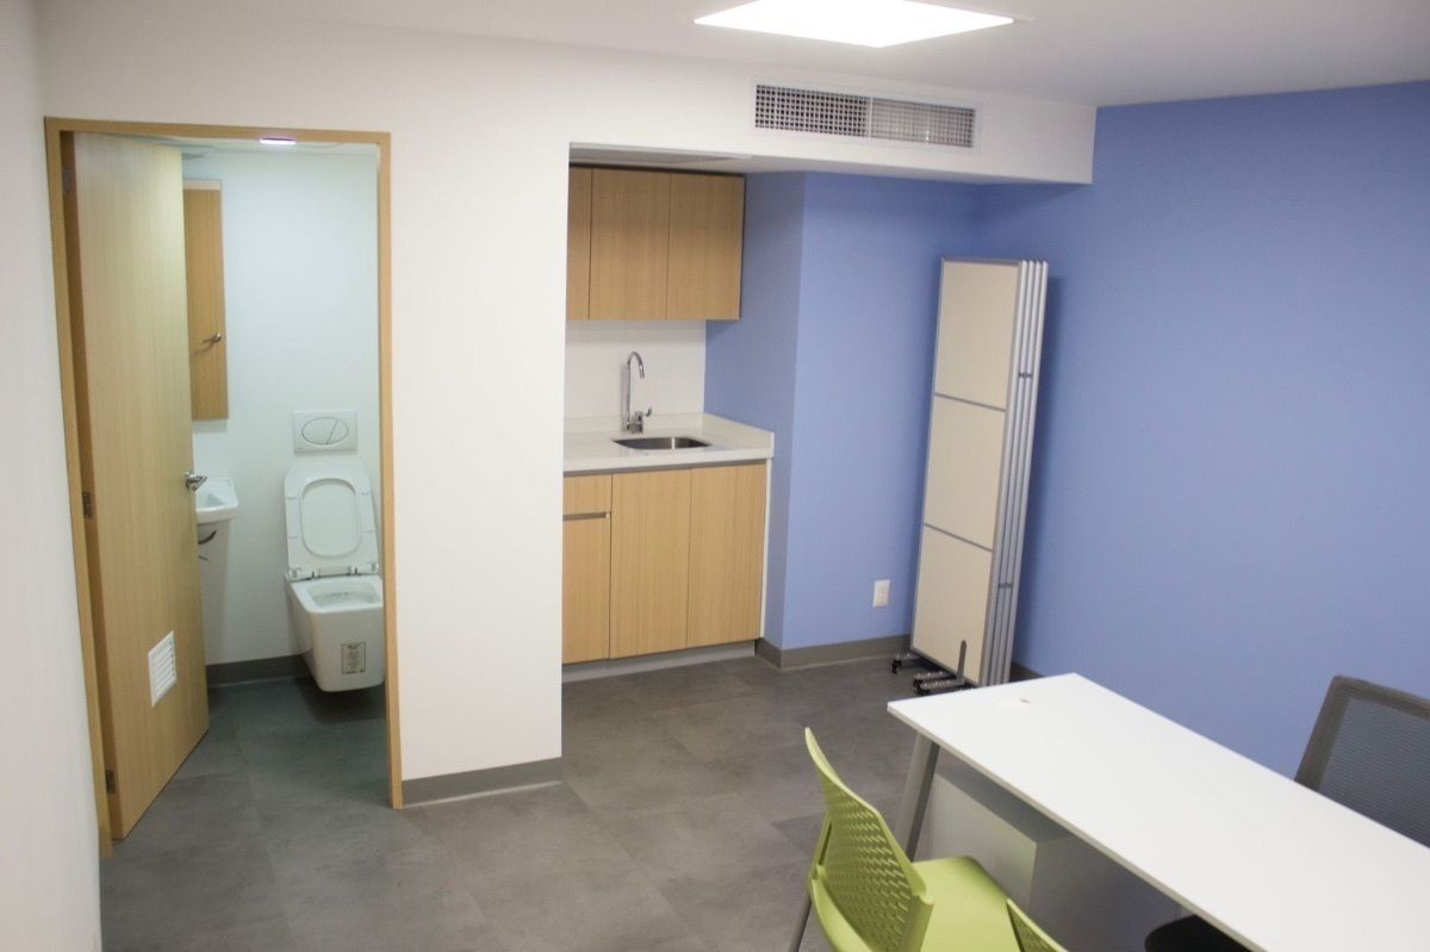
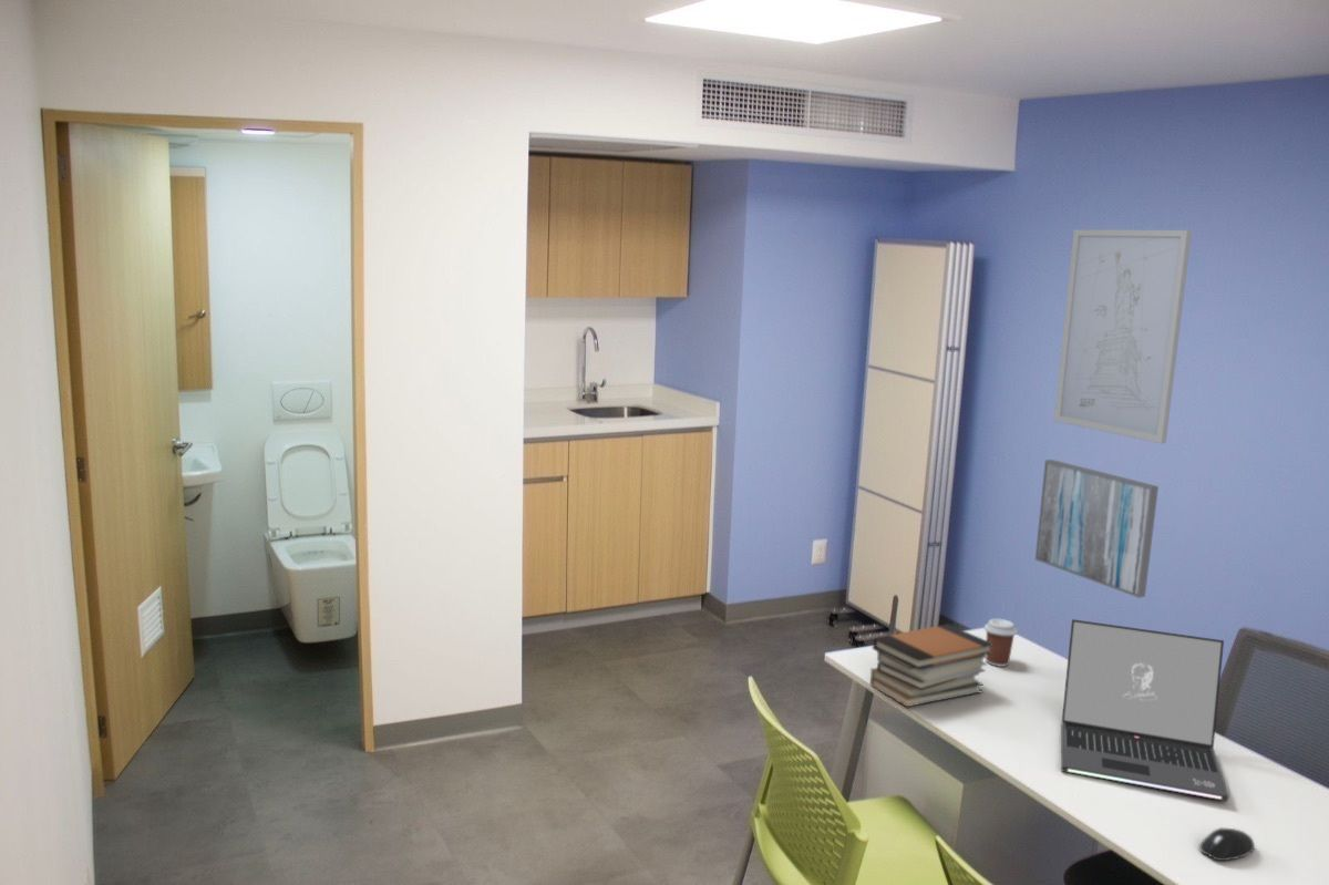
+ laptop (1144, 703)
+ wall art (1092, 525)
+ book stack (930, 665)
+ coffee cup (999, 642)
+ mouse (1229, 841)
+ wall art (1117, 332)
